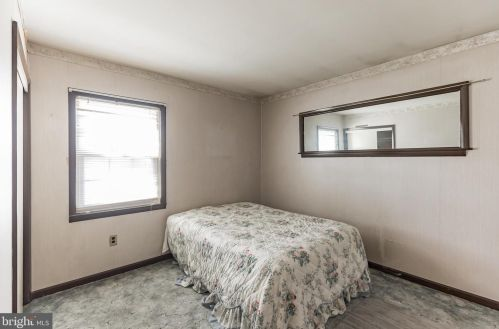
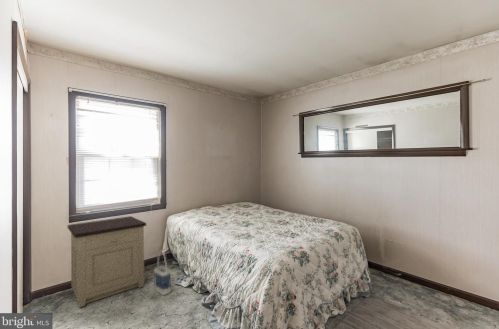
+ nightstand (107, 255)
+ bag (162, 271)
